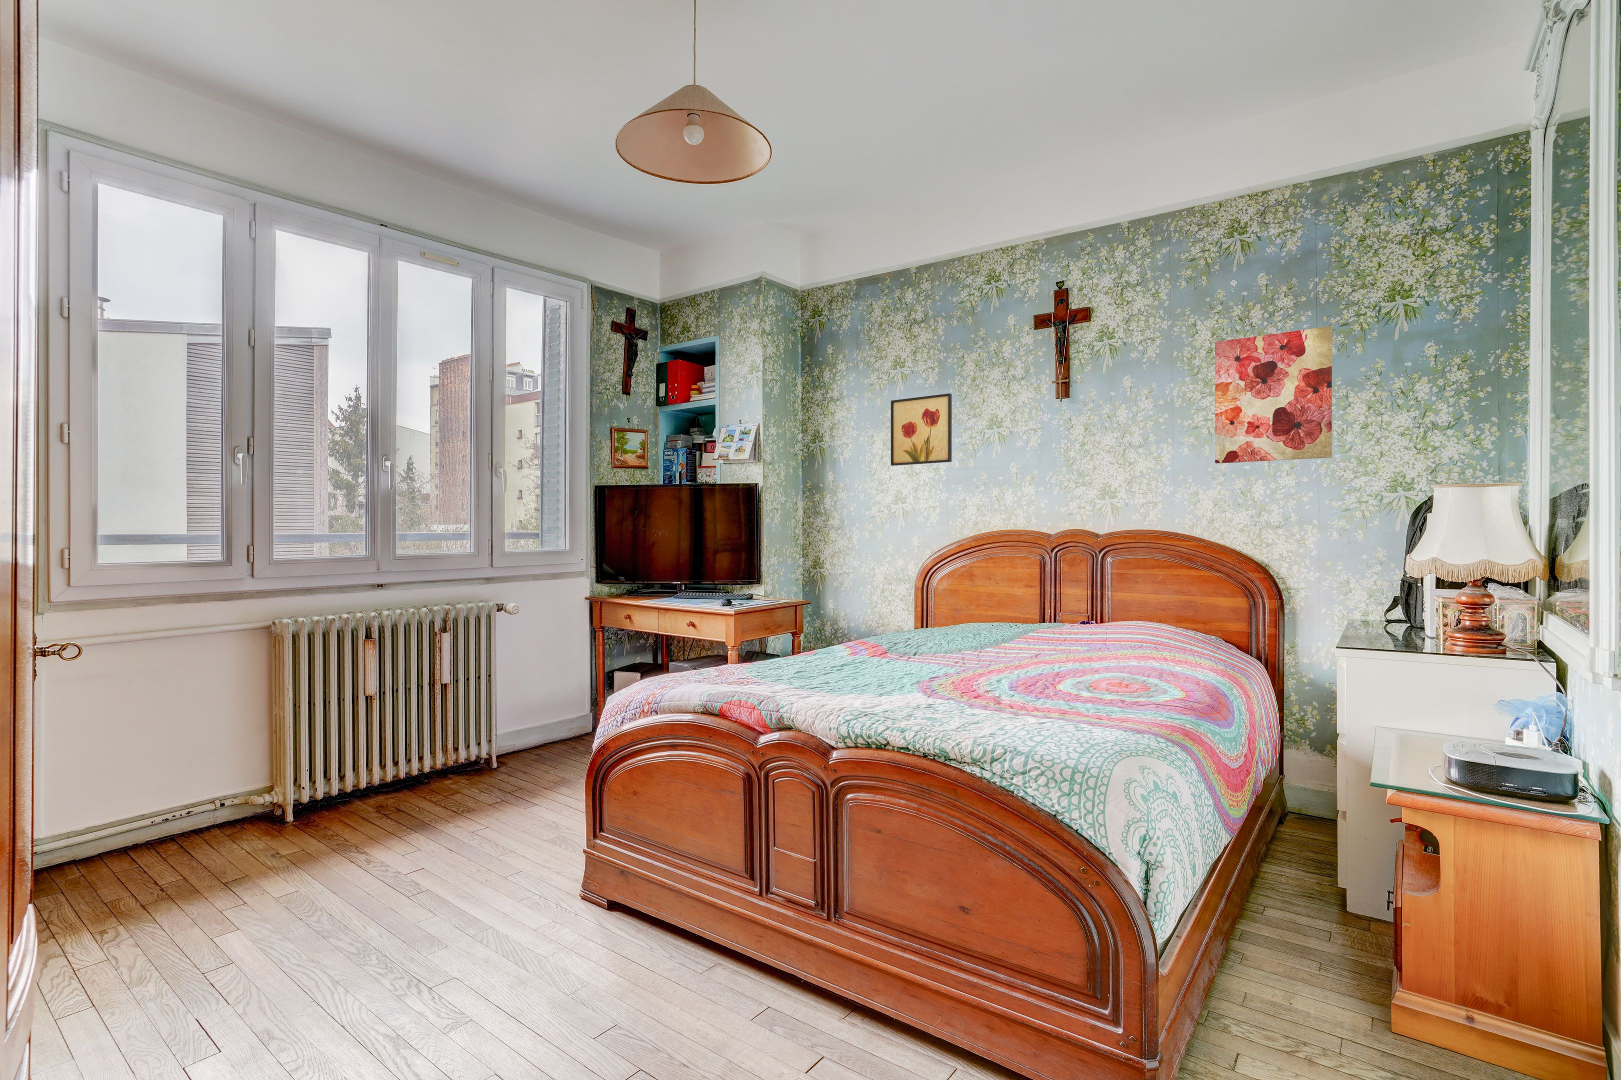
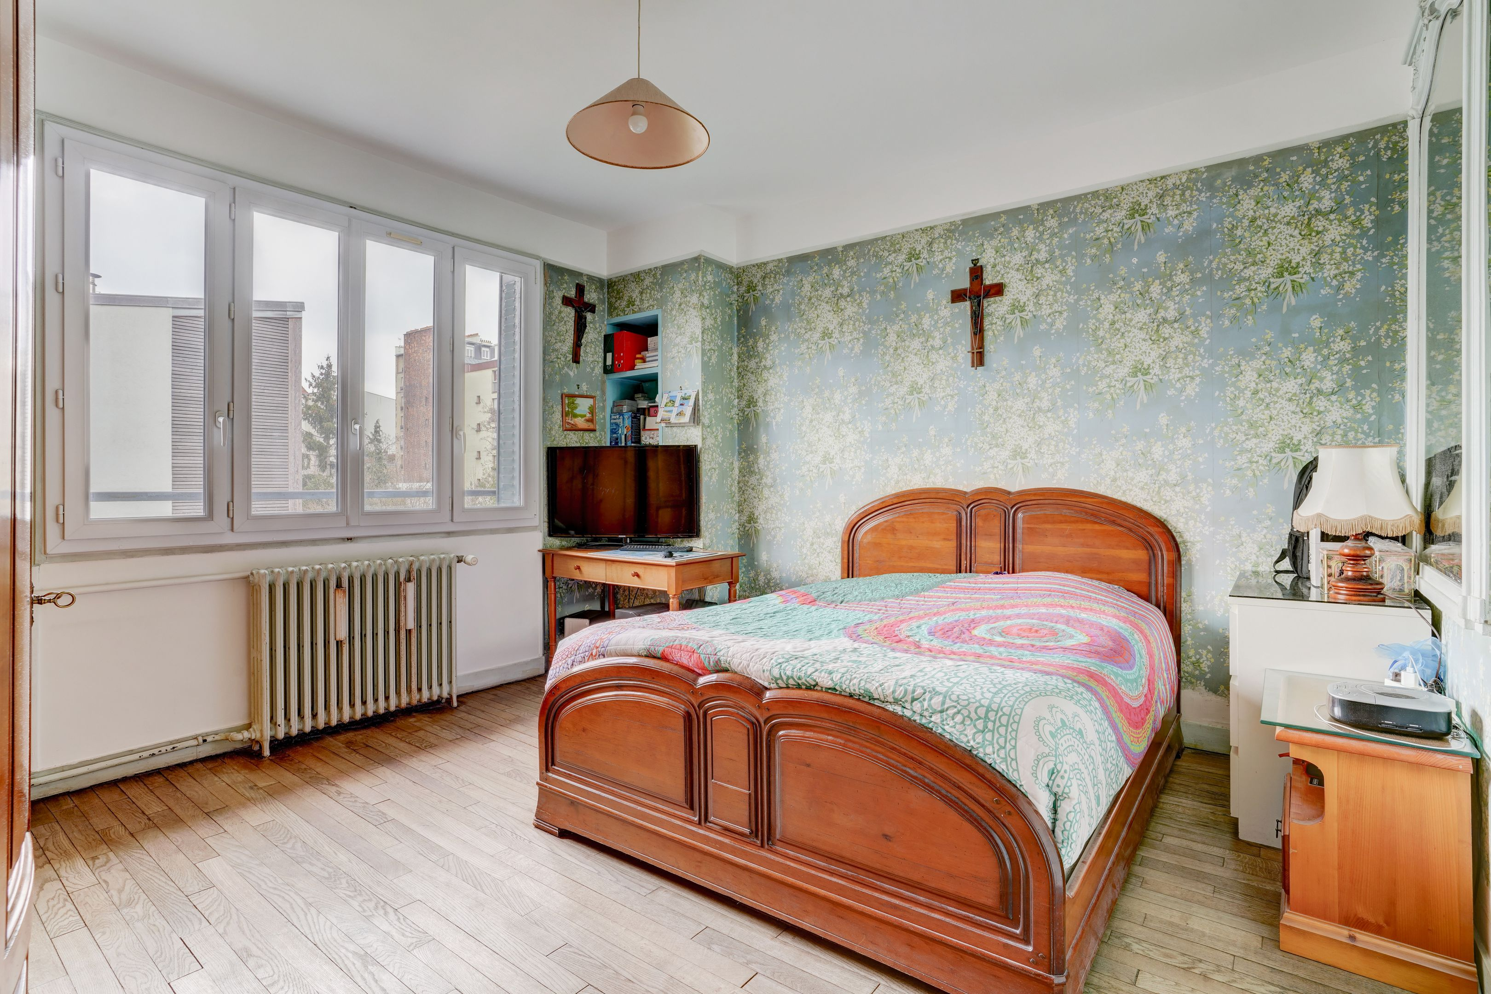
- wall art (921, 430)
- wall art (1271, 398)
